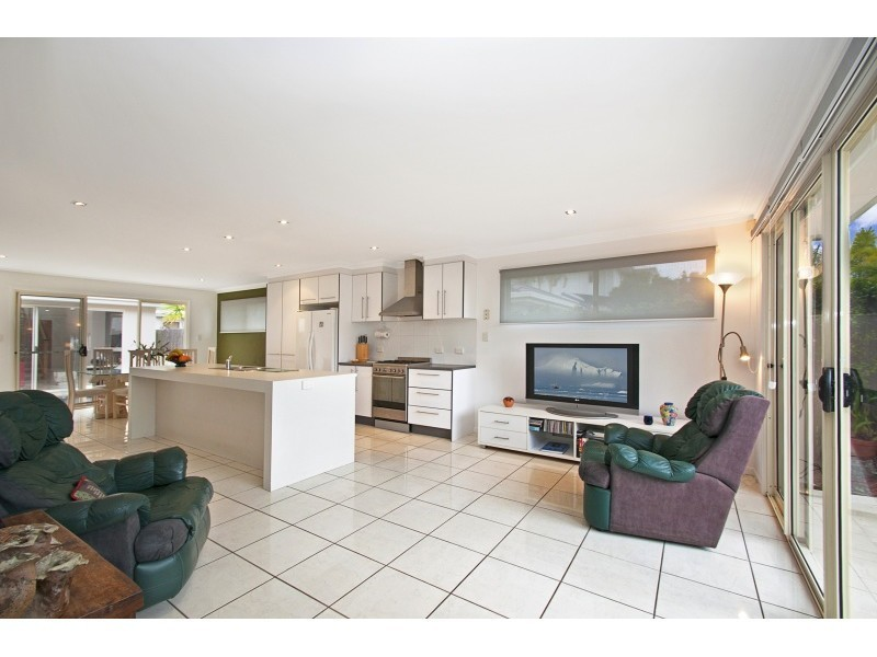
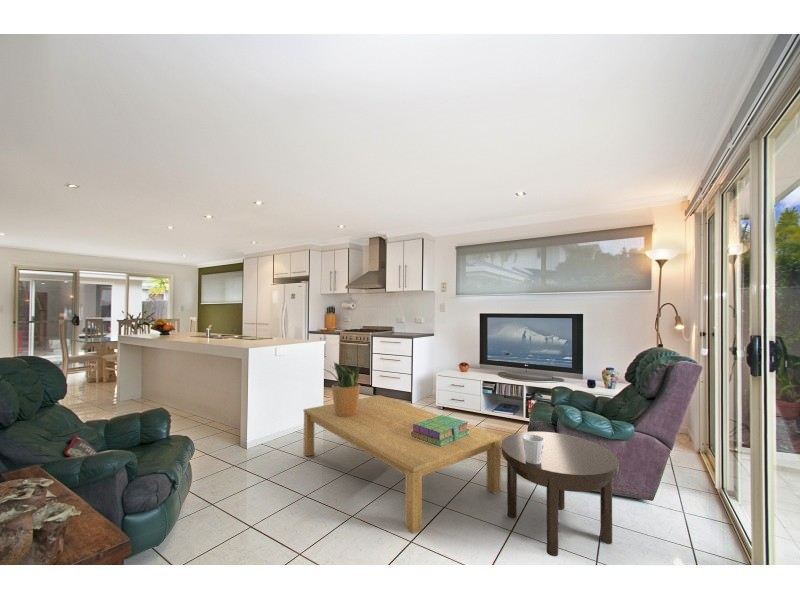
+ side table (556, 488)
+ coffee table (391, 445)
+ potted plant (343, 389)
+ stack of books (440, 428)
+ mug (532, 447)
